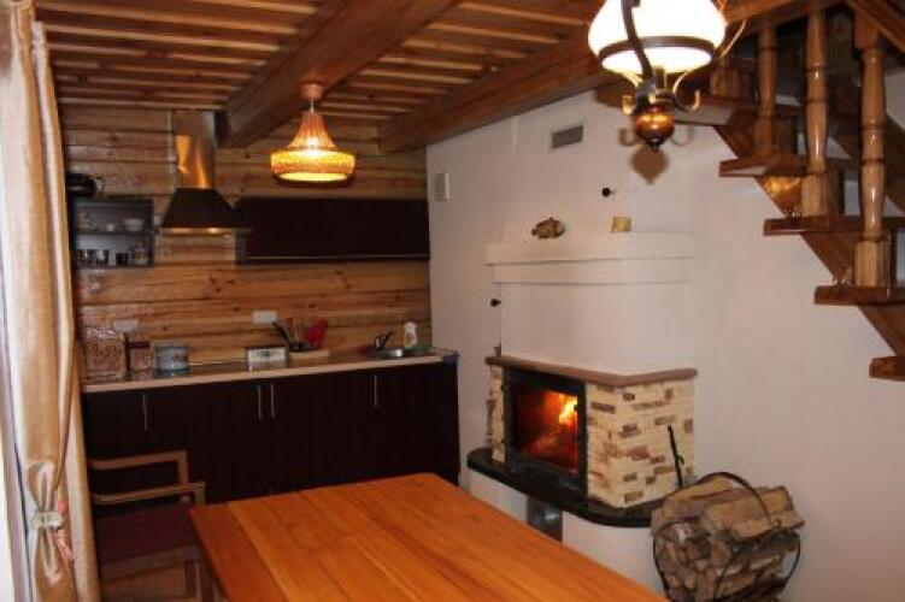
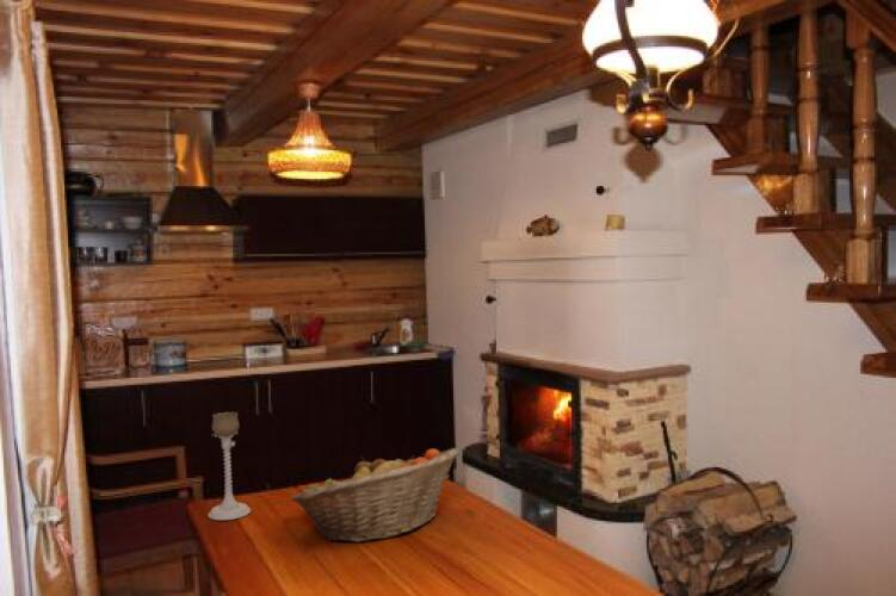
+ fruit basket (379, 486)
+ candle holder (227, 464)
